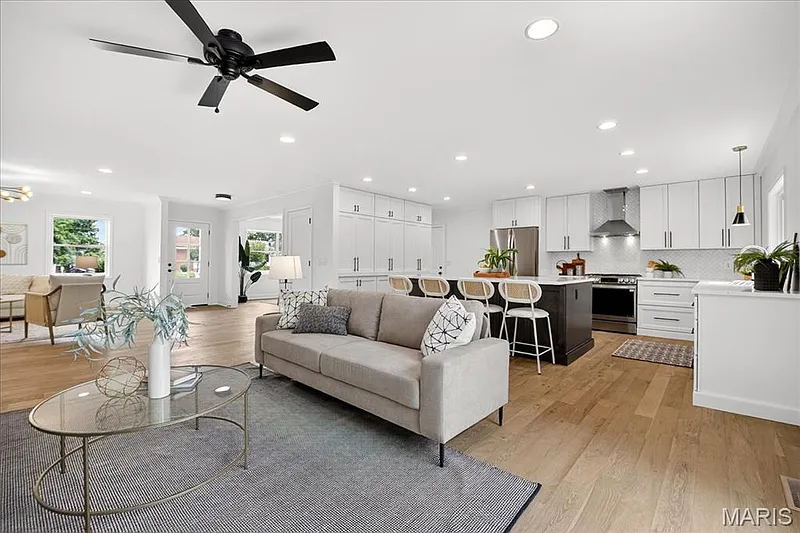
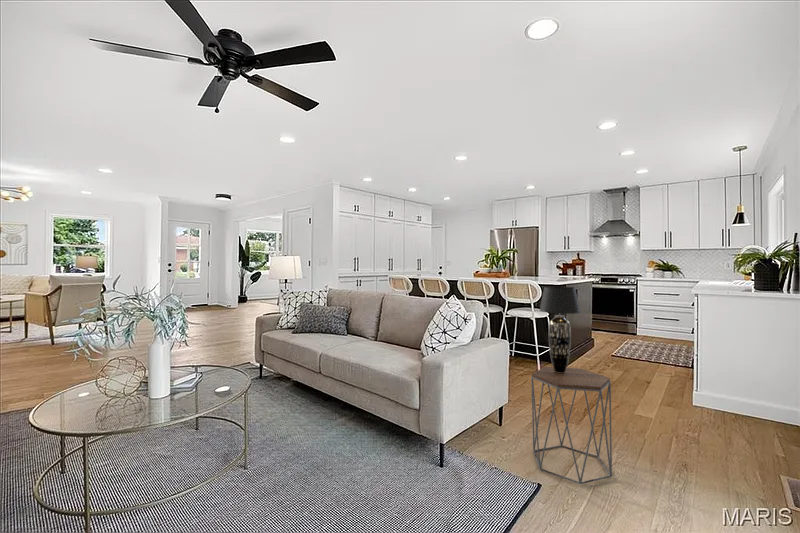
+ side table (568, 419)
+ table lamp (559, 329)
